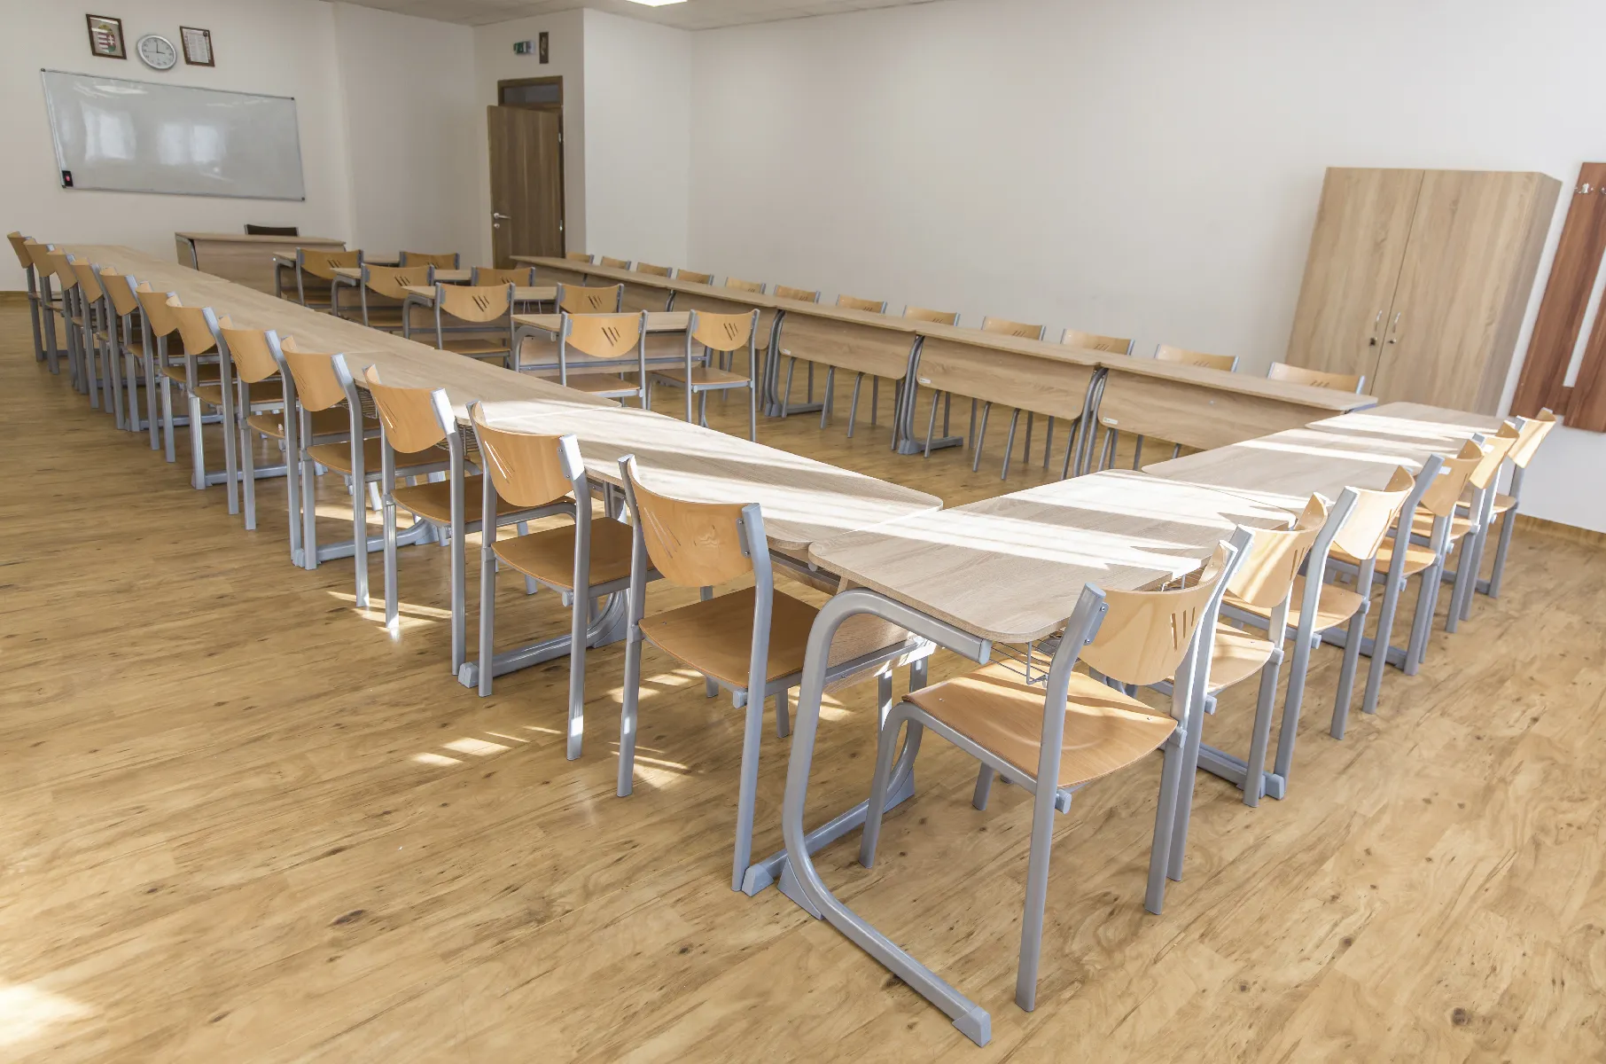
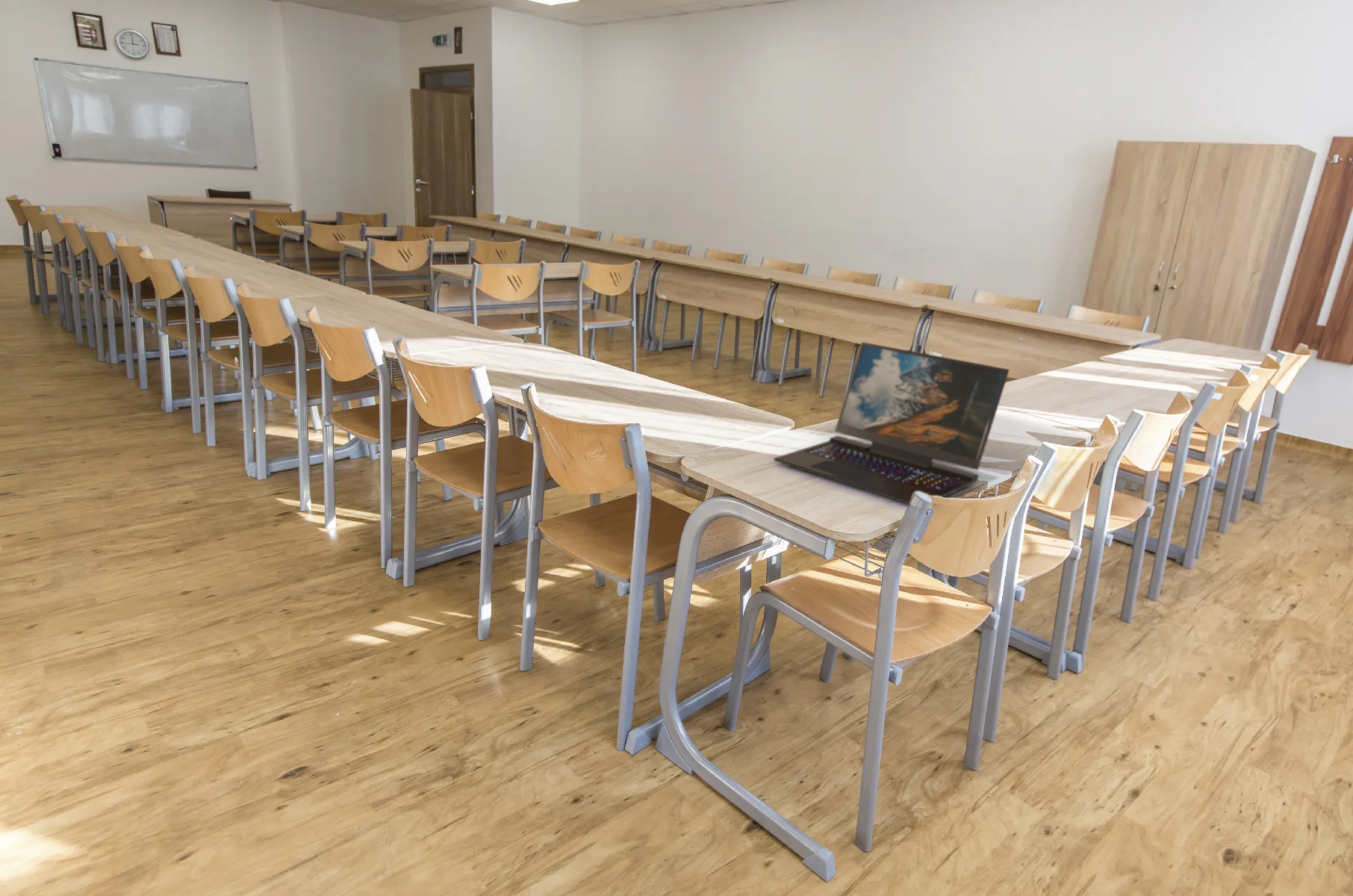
+ laptop (889, 417)
